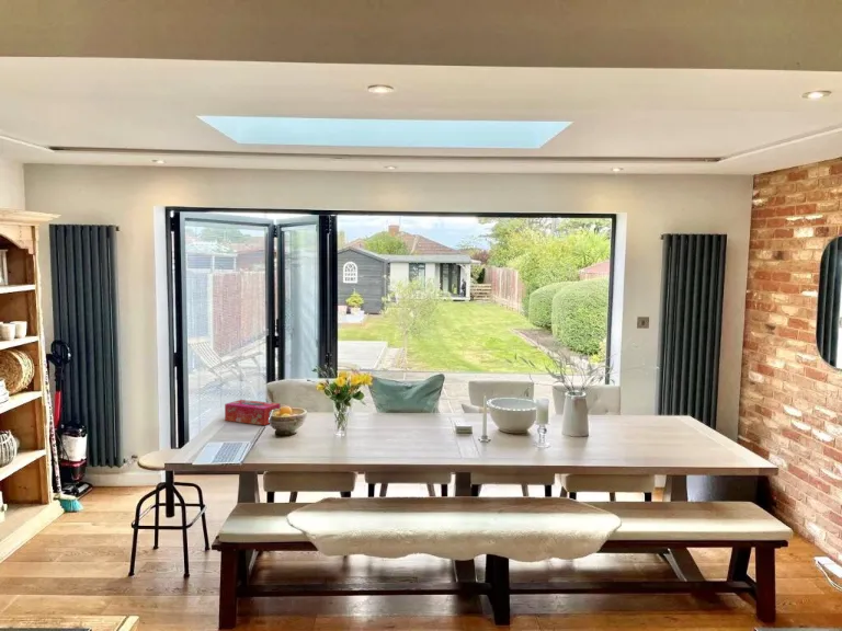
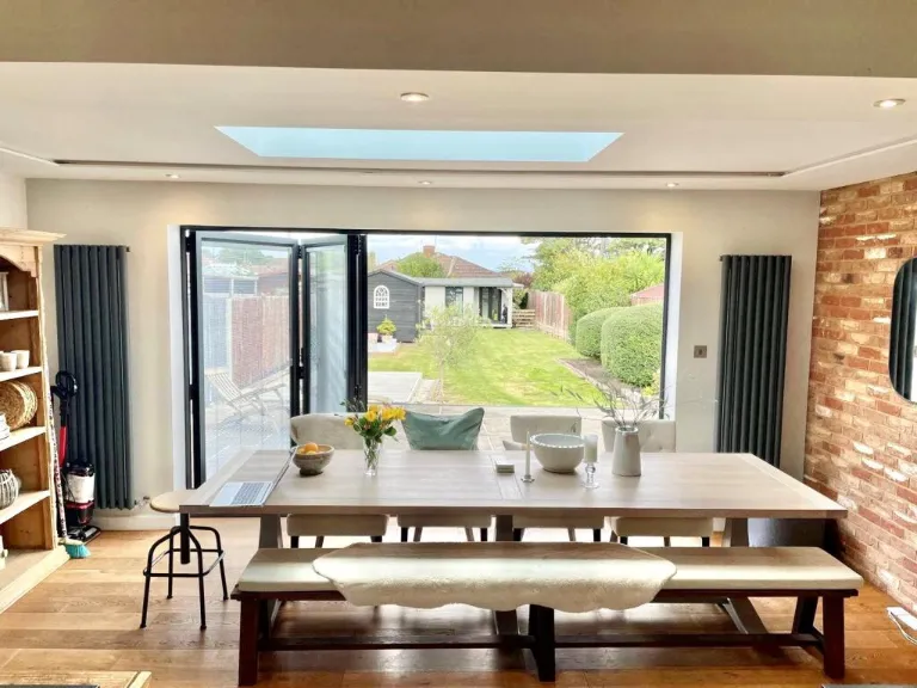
- tissue box (252, 412)
